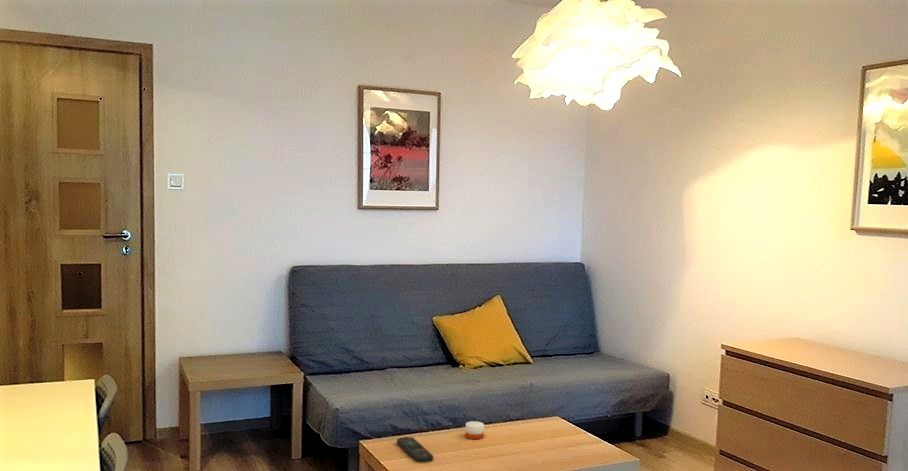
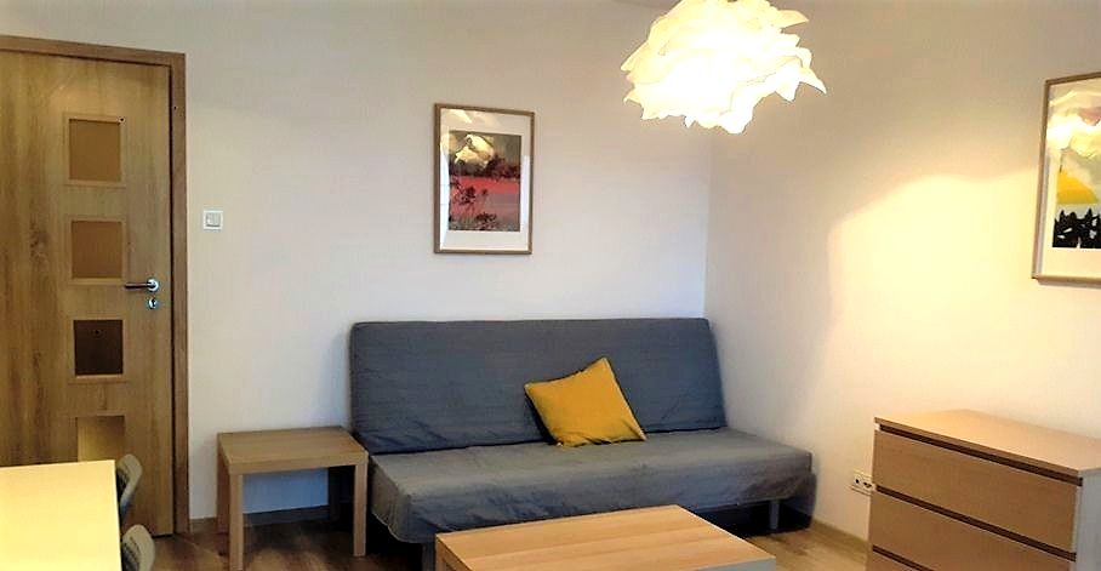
- candle (474, 423)
- remote control (414, 448)
